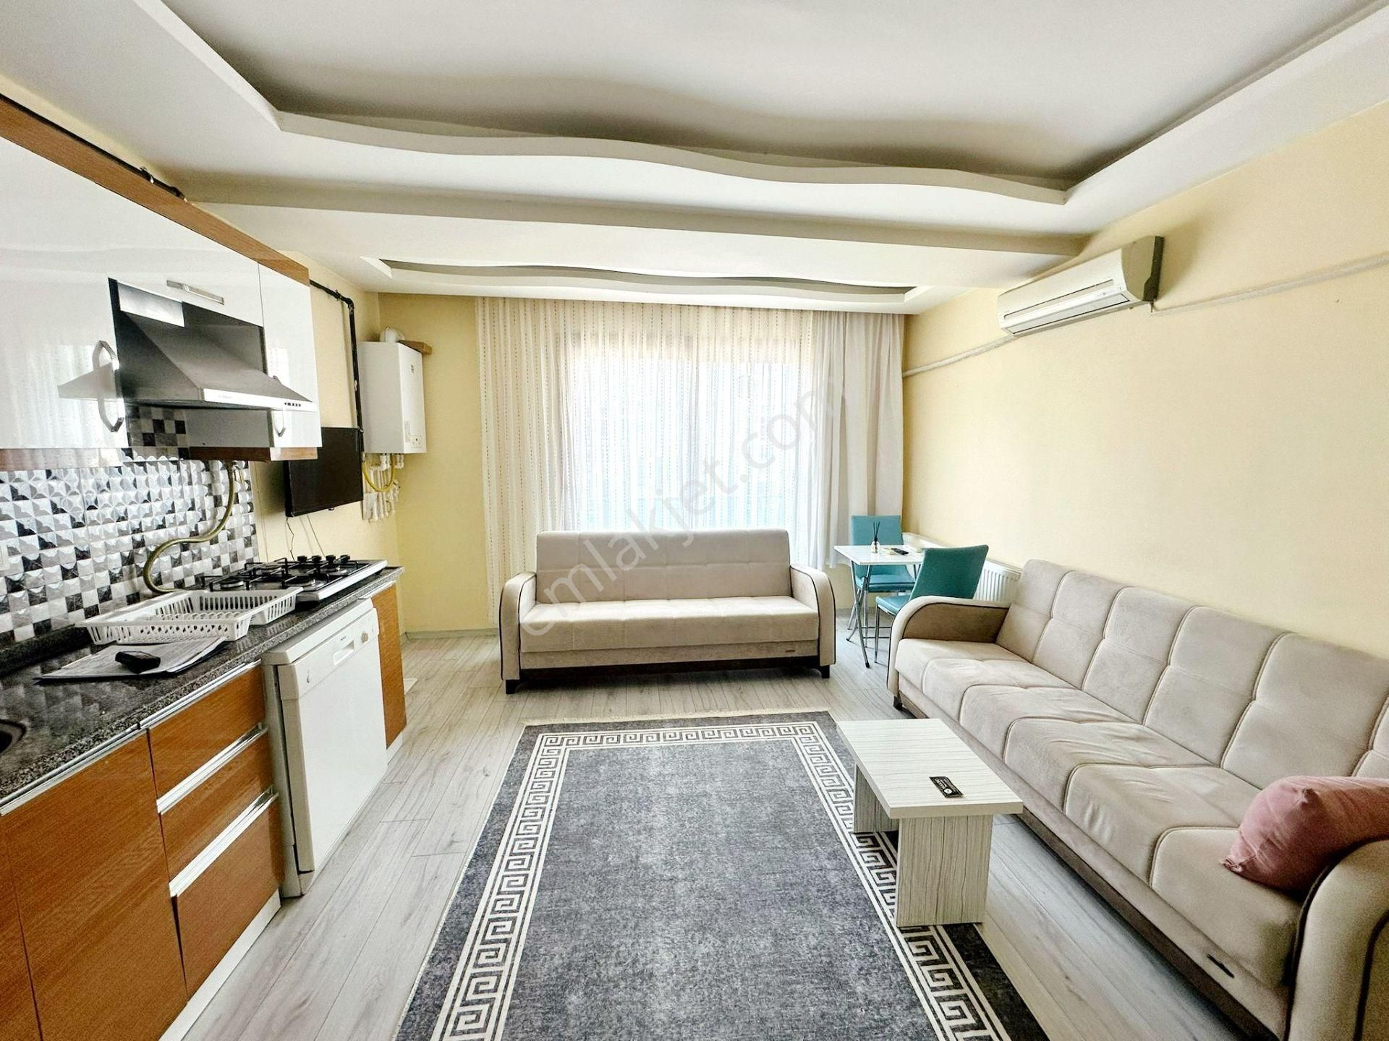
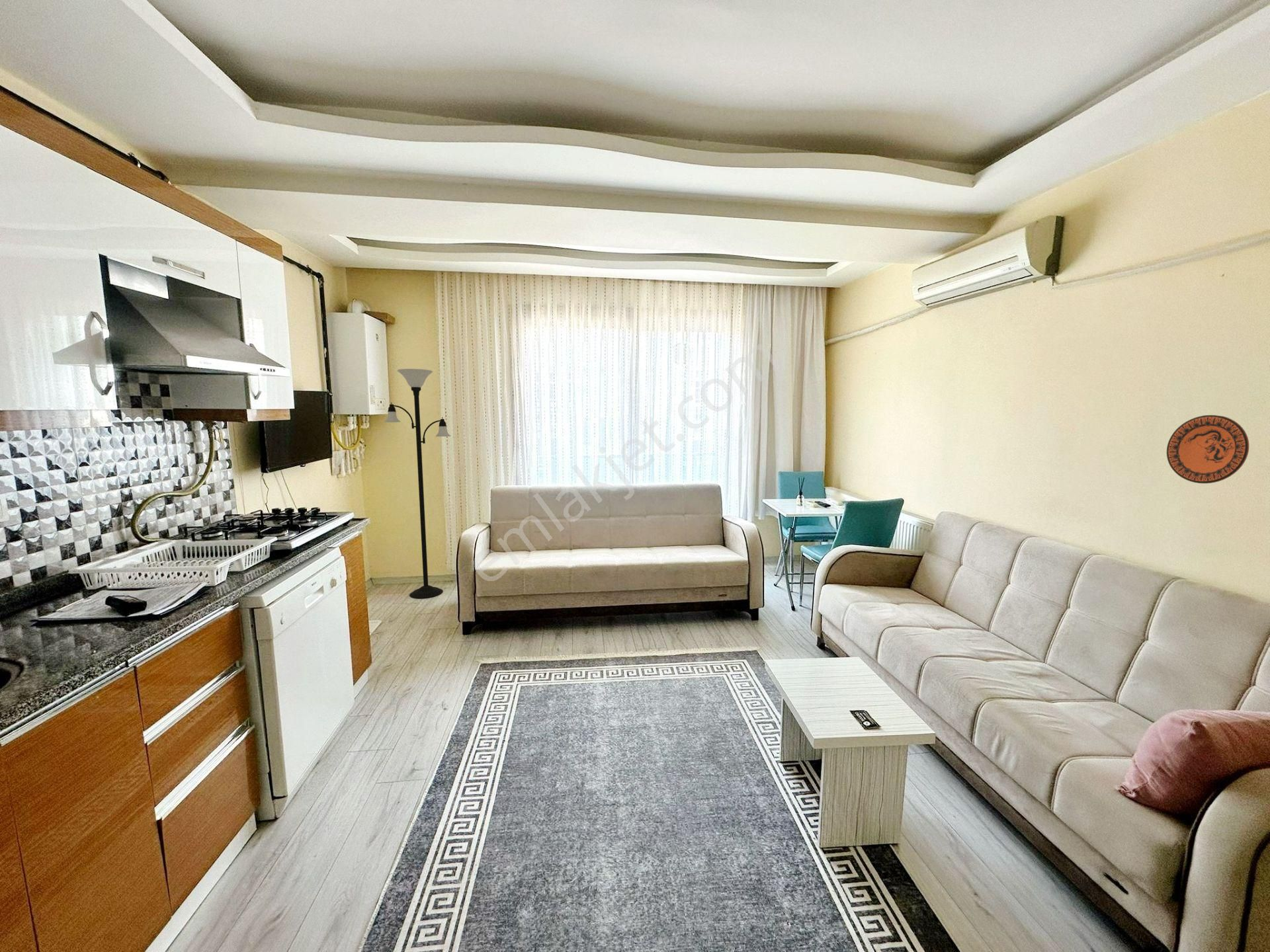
+ floor lamp (421, 484)
+ decorative plate (1206, 449)
